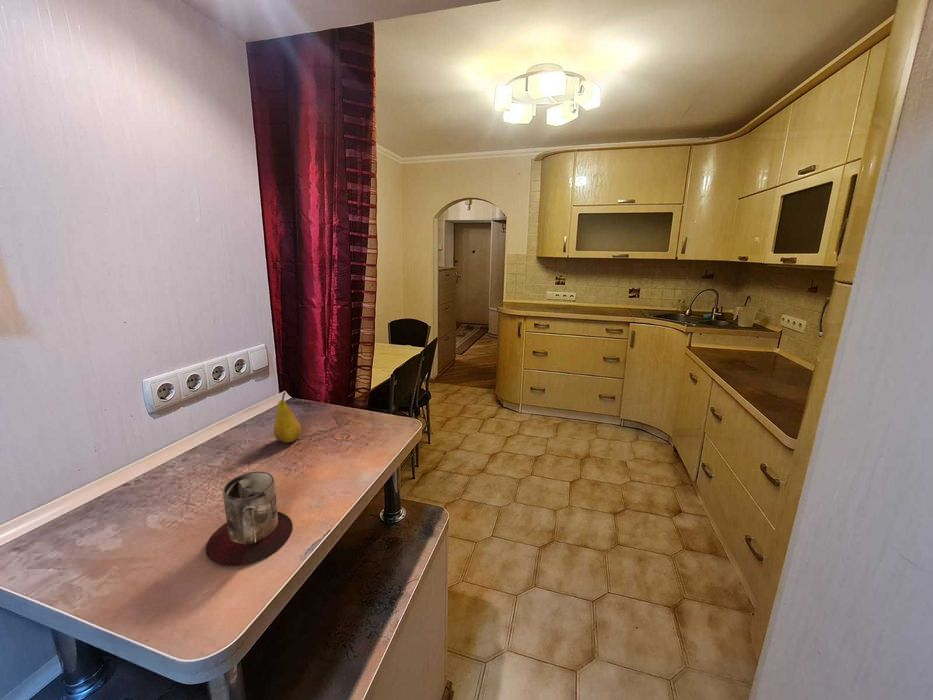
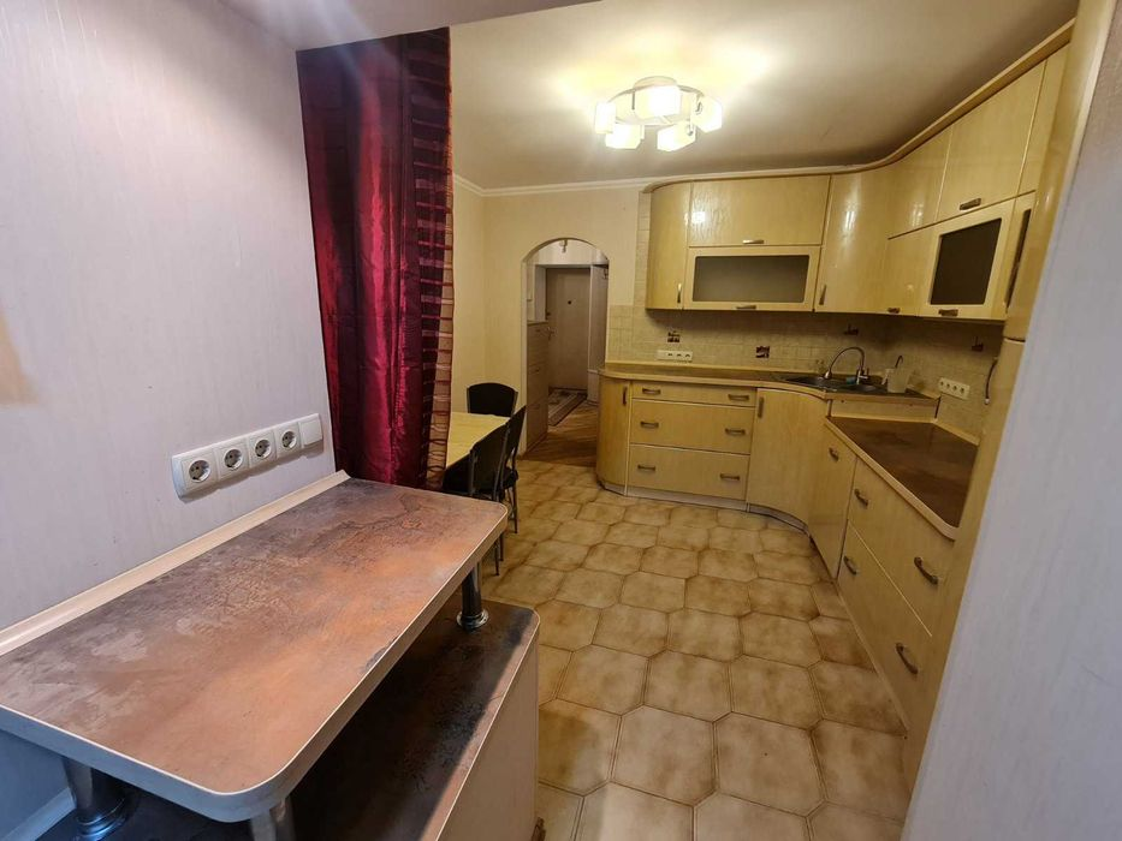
- fruit (286, 416)
- mug (248, 513)
